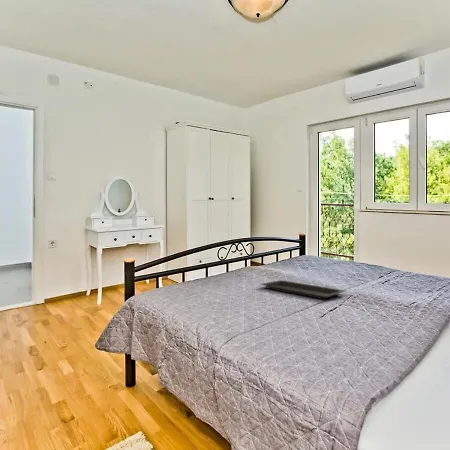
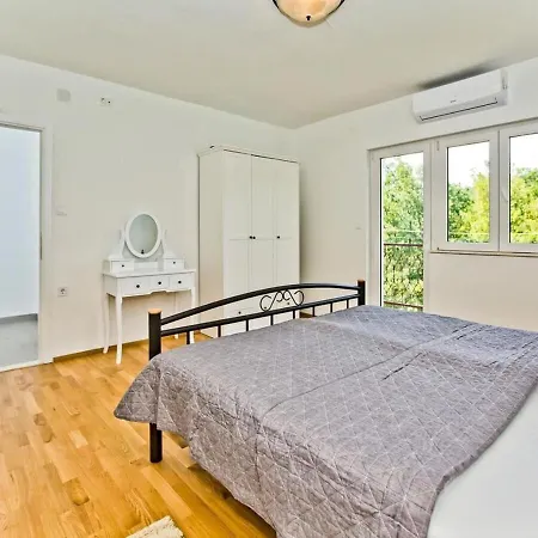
- serving tray (300, 289)
